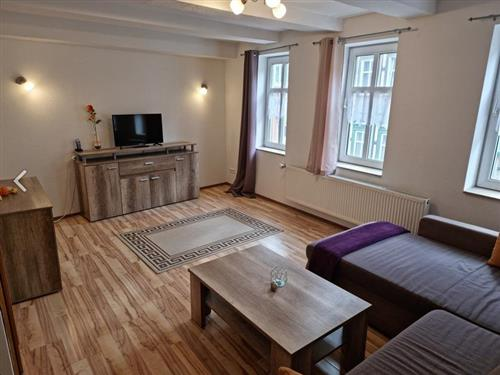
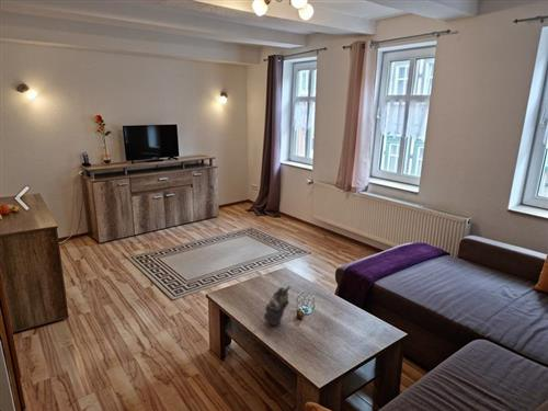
+ teapot (273, 301)
